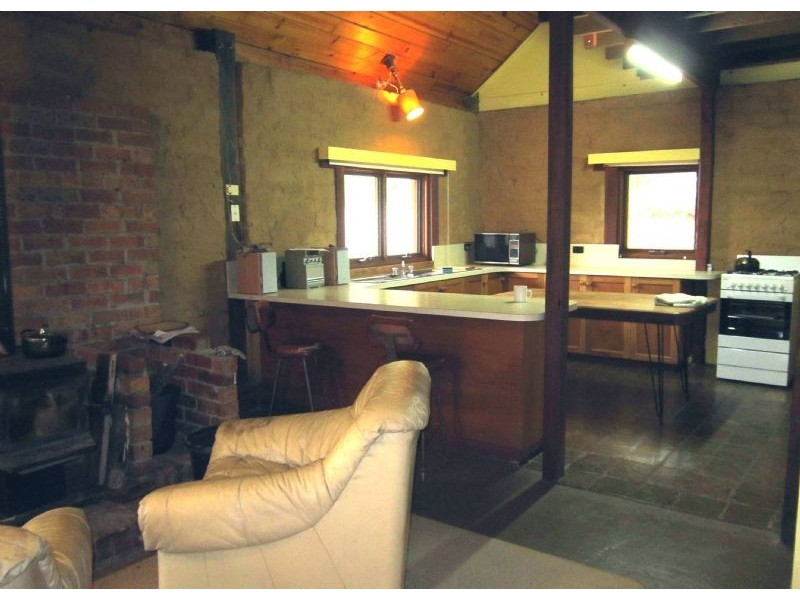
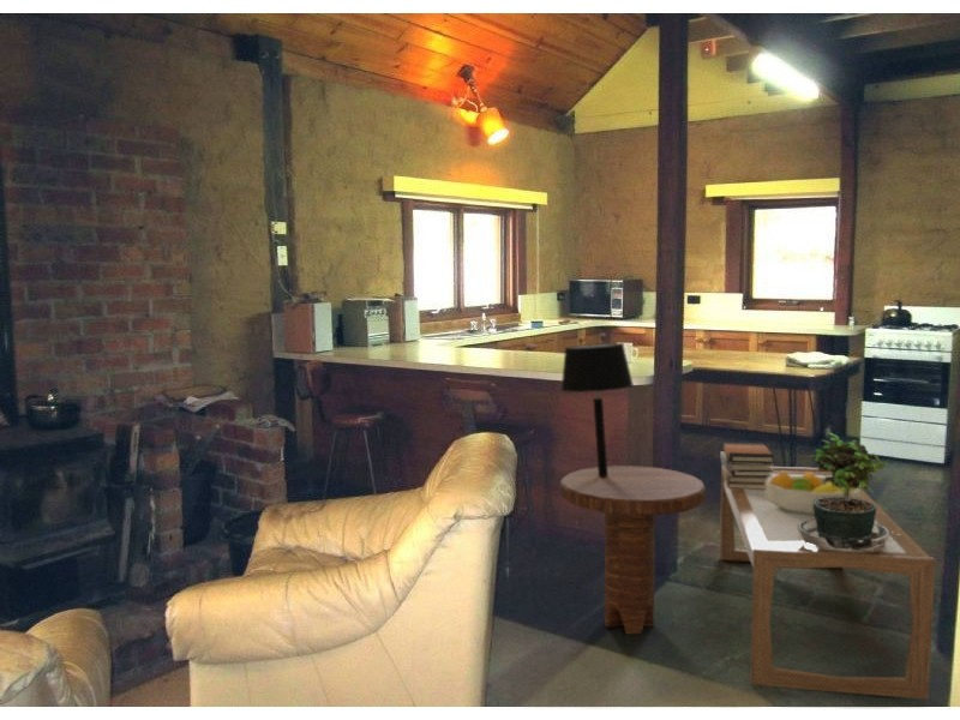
+ side table (630, 553)
+ potted plant (848, 486)
+ book stack (745, 461)
+ table lamp (602, 410)
+ fruit bowl (814, 487)
+ coffee table (804, 559)
